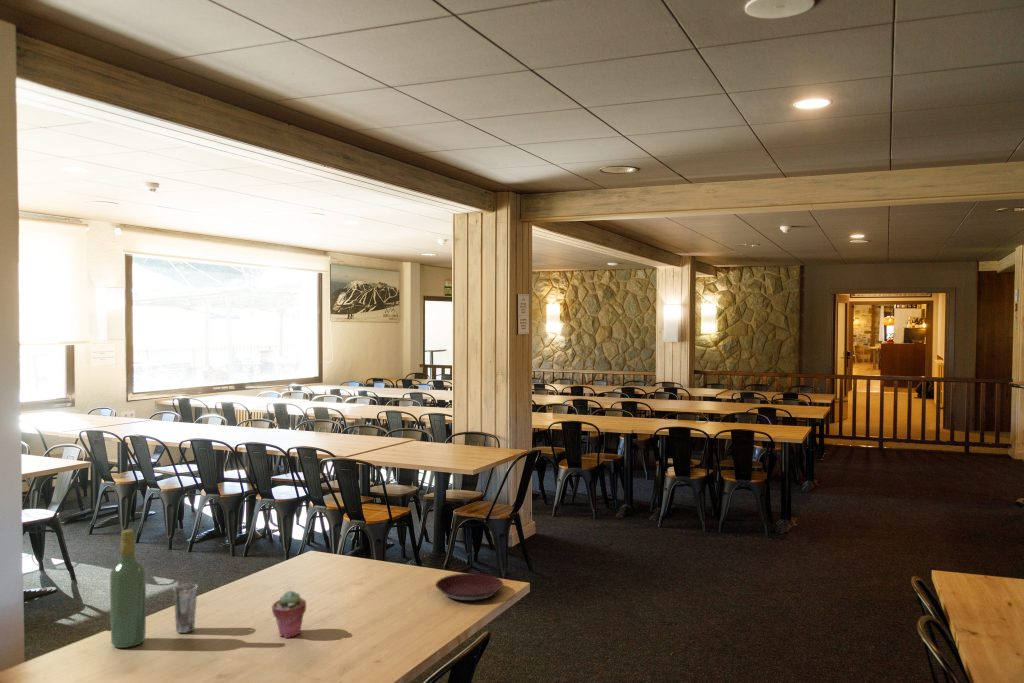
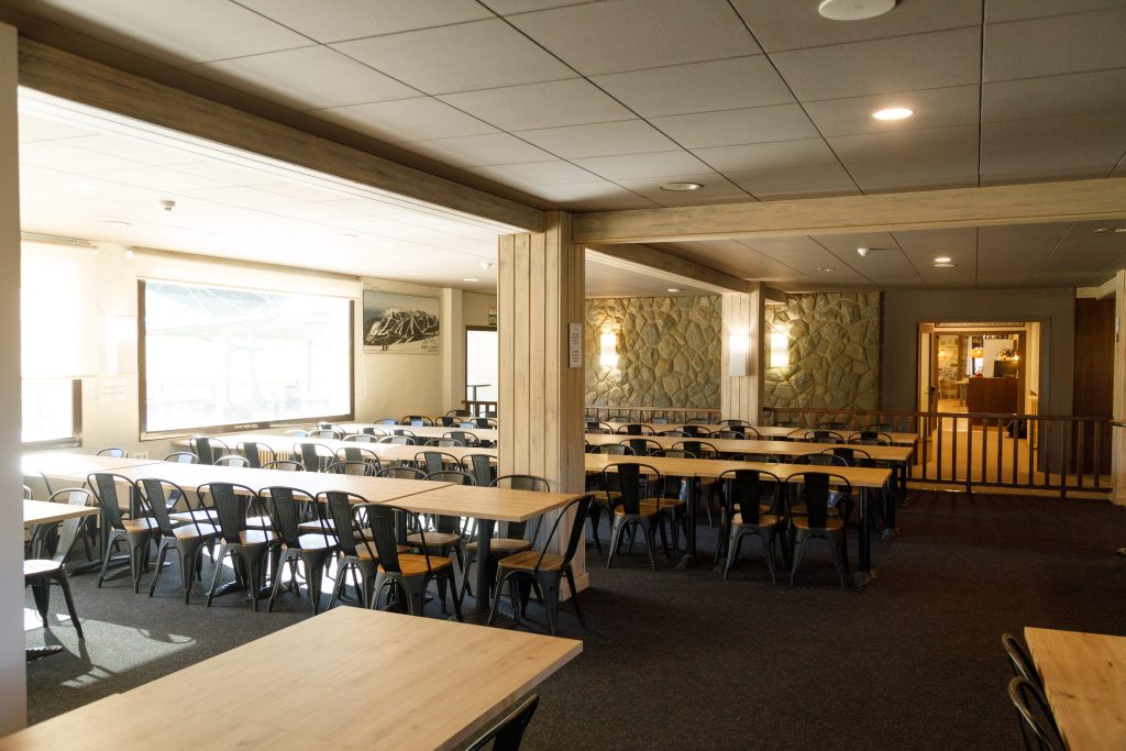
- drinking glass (185, 608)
- wine bottle (128, 586)
- potted succulent (289, 611)
- plate (469, 588)
